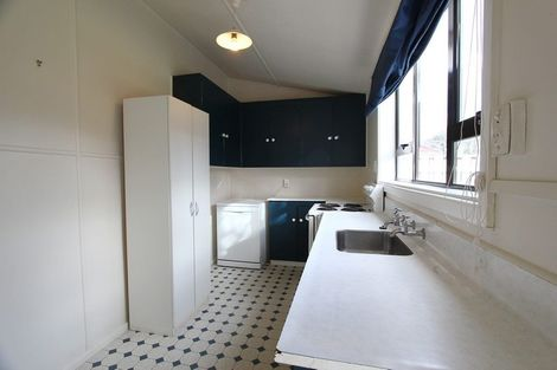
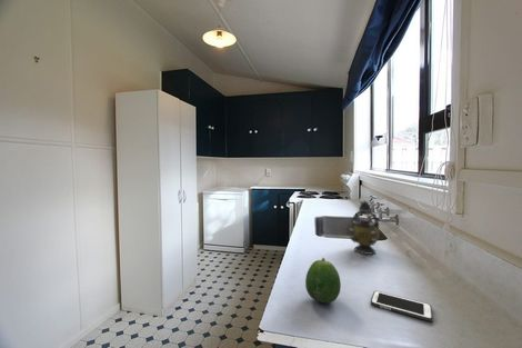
+ fruit (322, 280)
+ cell phone (400, 305)
+ teapot (365, 223)
